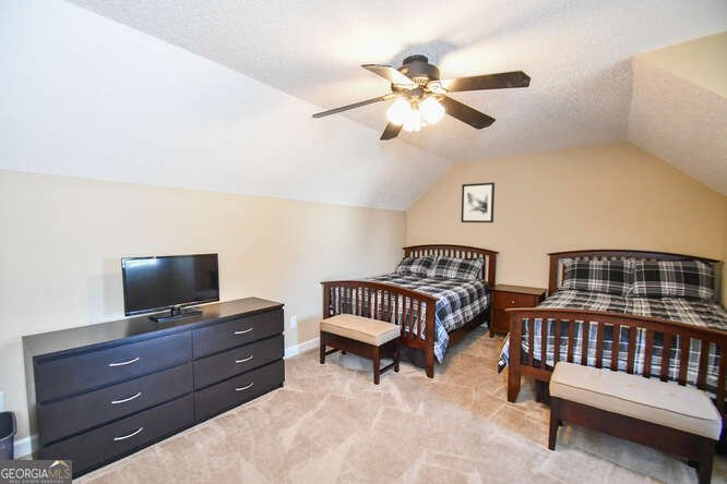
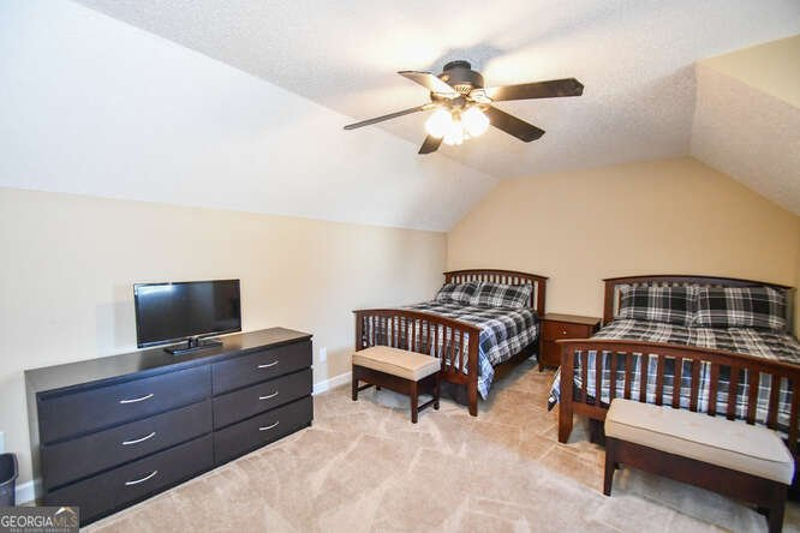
- wall art (477, 203)
